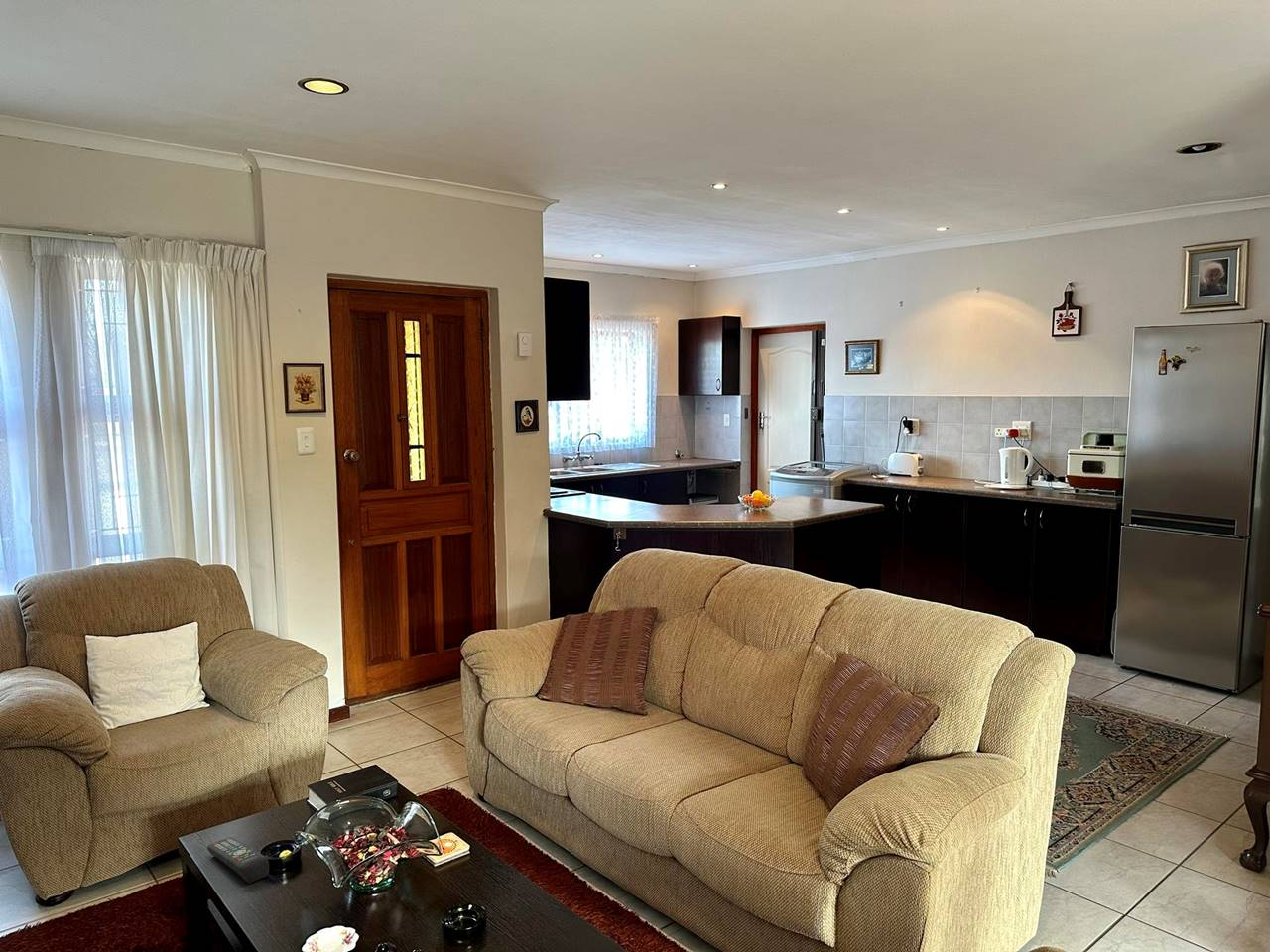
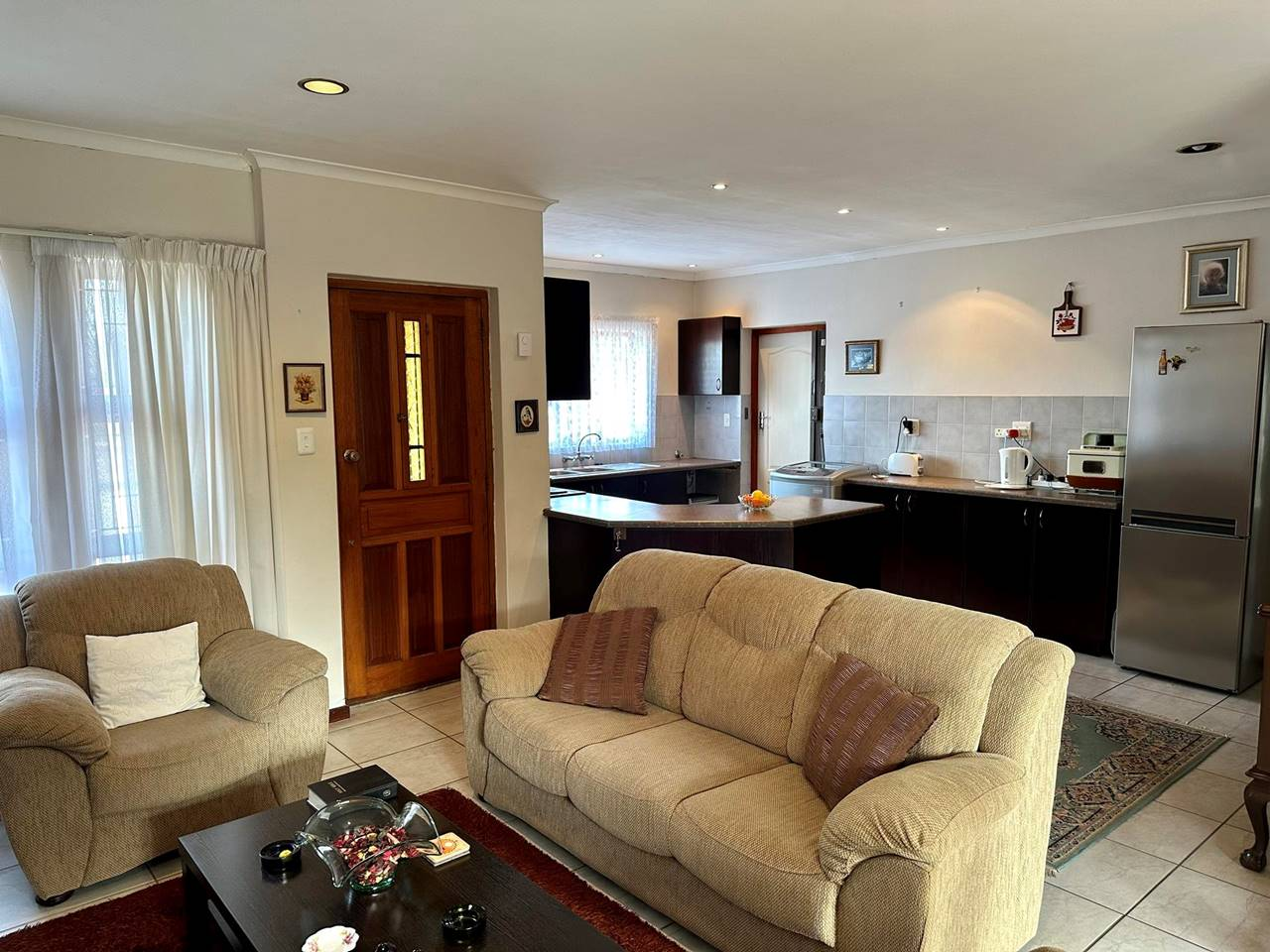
- remote control (238, 856)
